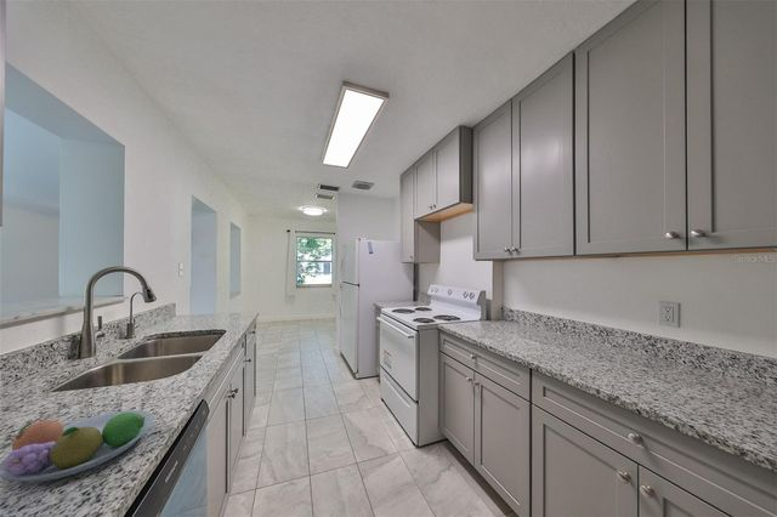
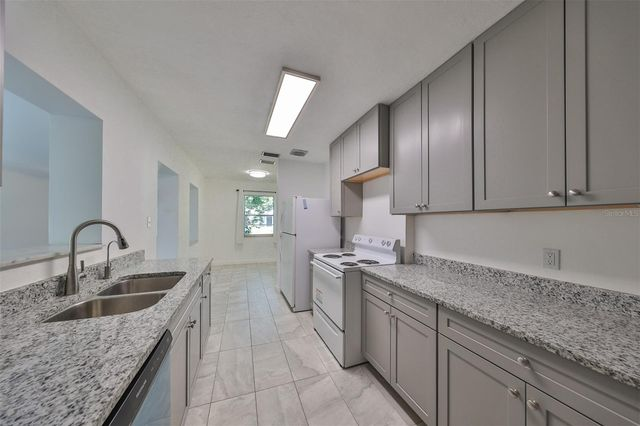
- fruit bowl (89, 428)
